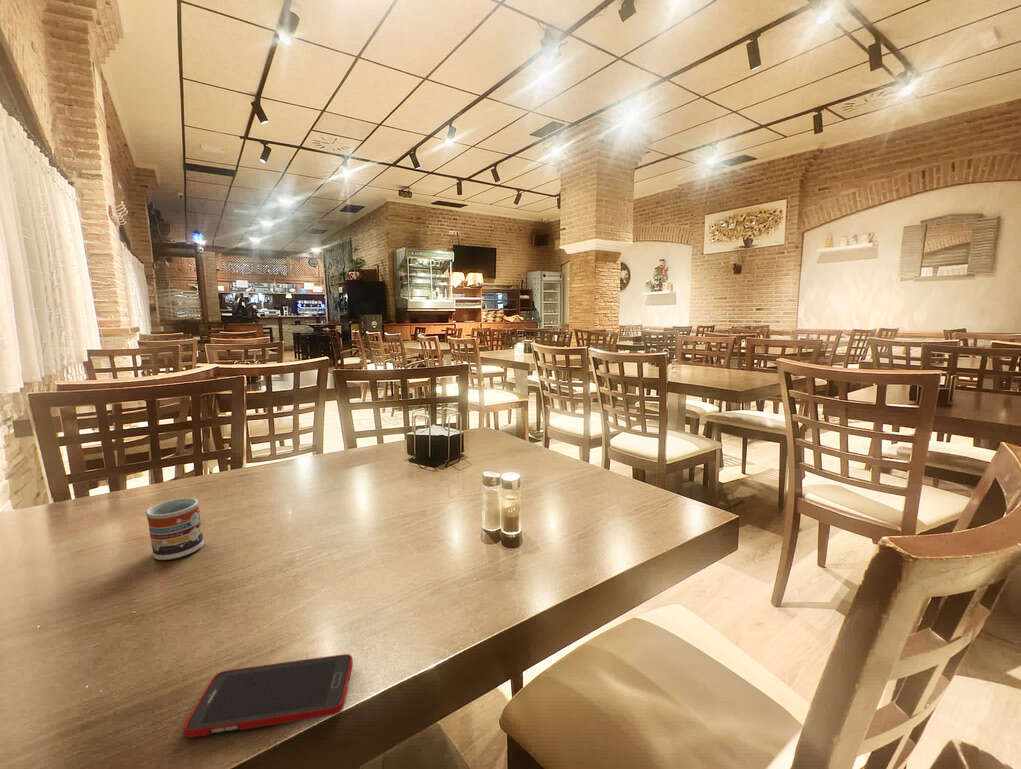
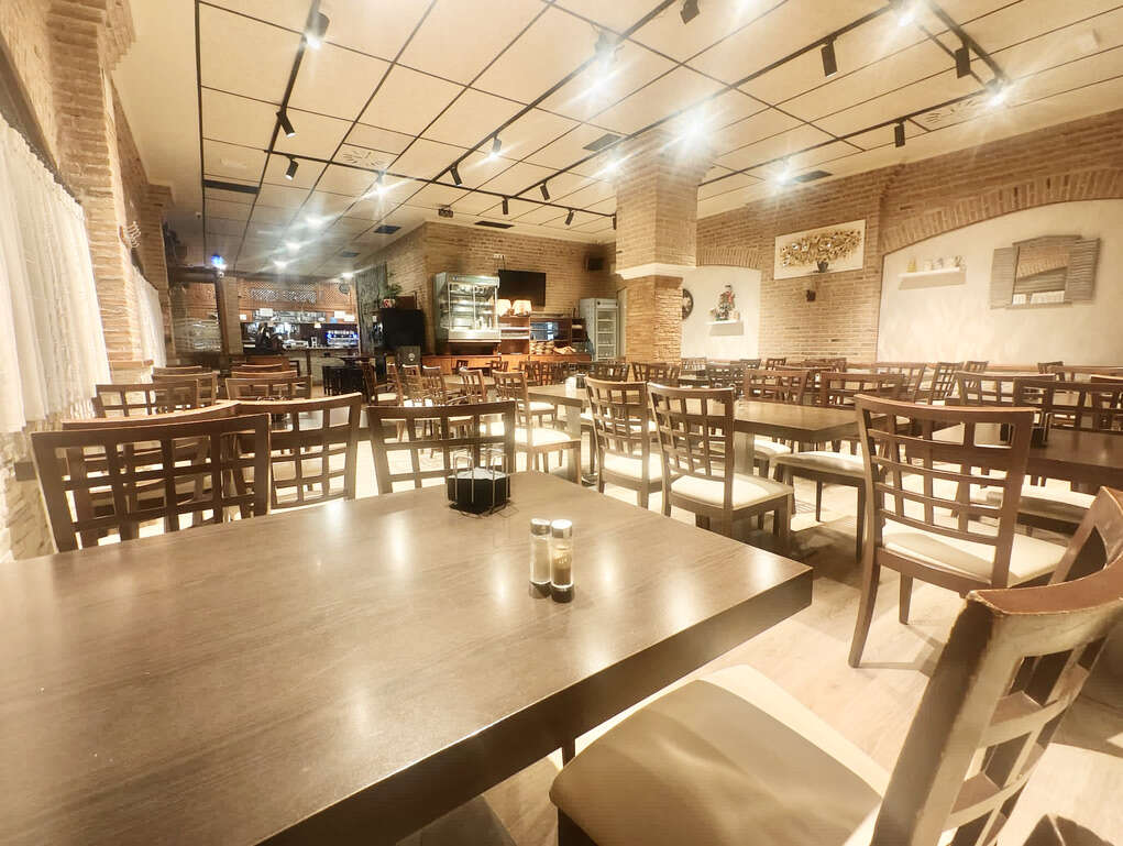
- cell phone (275, 692)
- cup (180, 524)
